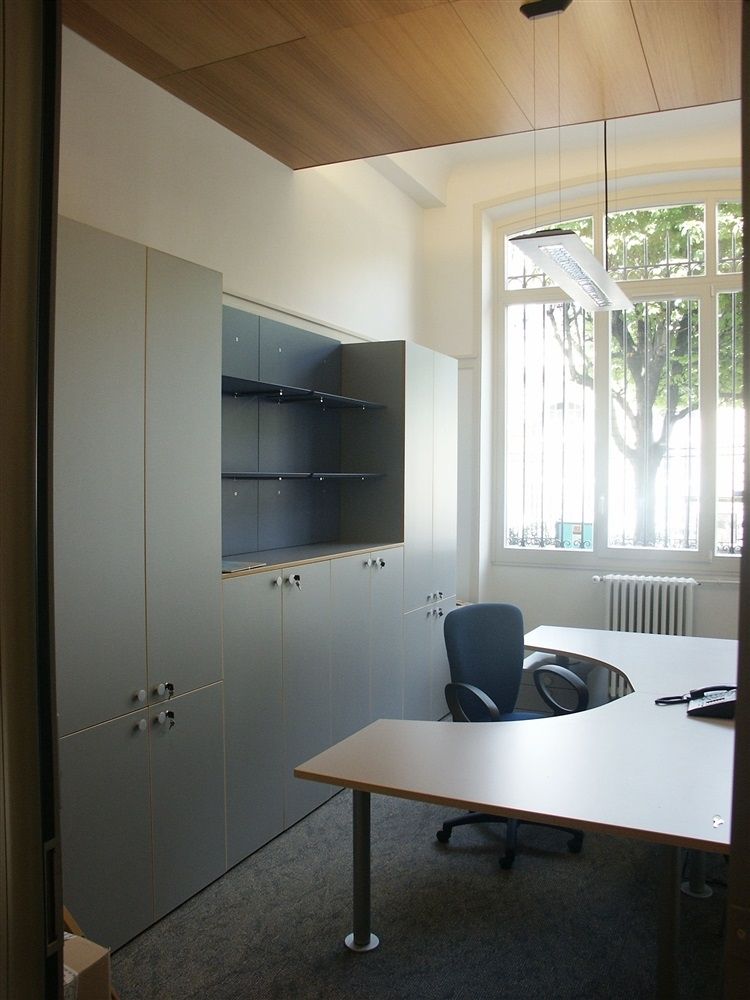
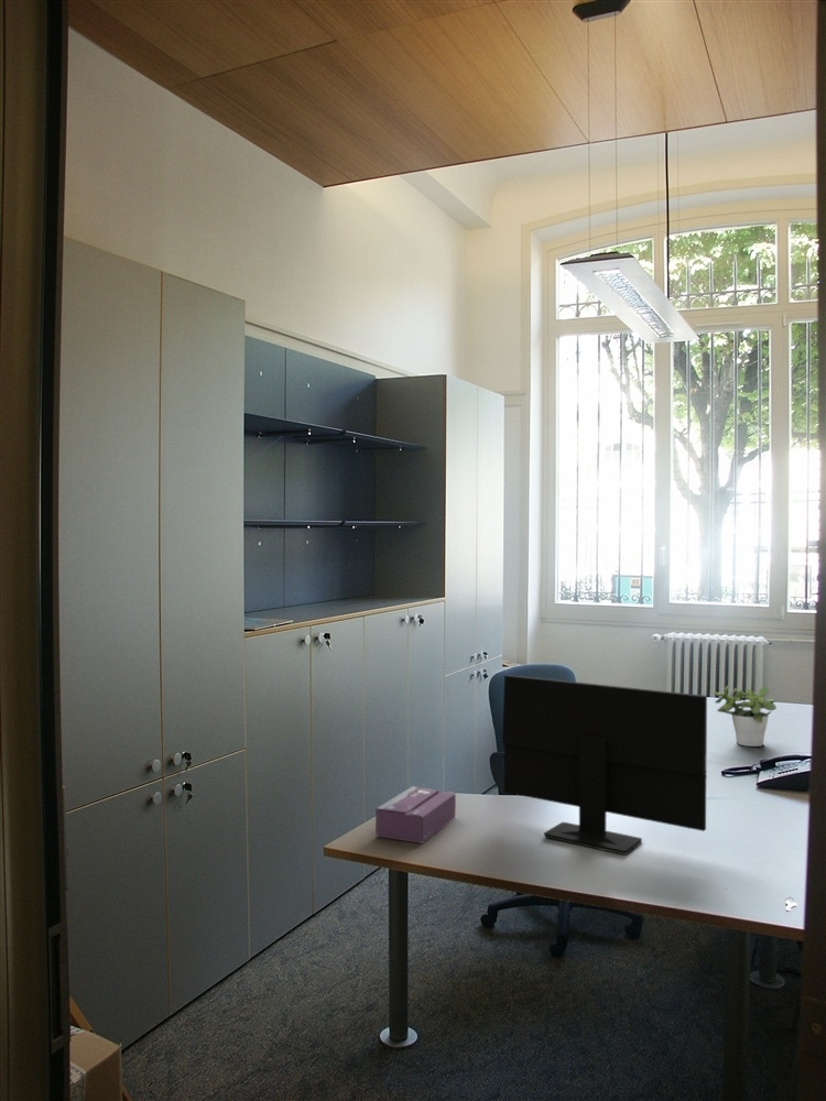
+ potted plant (745, 715)
+ tissue box (416, 813)
+ computer monitor (593, 763)
